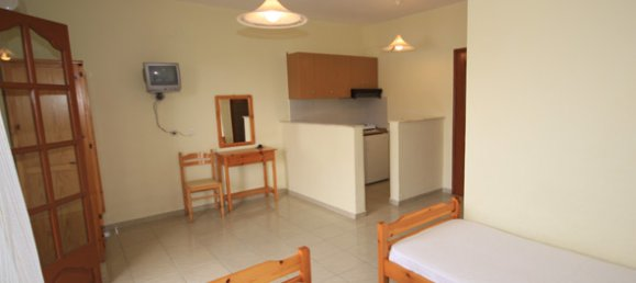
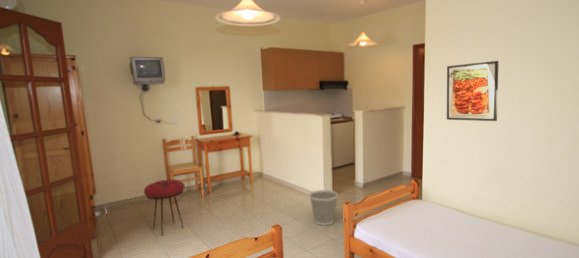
+ wastebasket (323, 208)
+ stool (162, 205)
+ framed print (470, 92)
